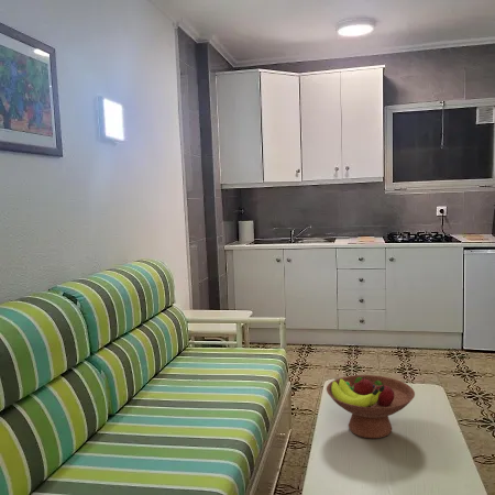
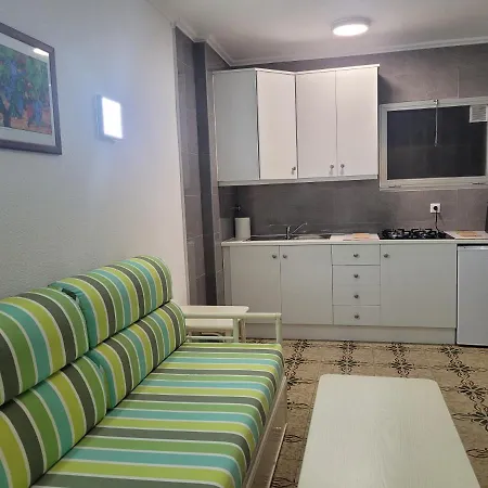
- fruit bowl (370, 402)
